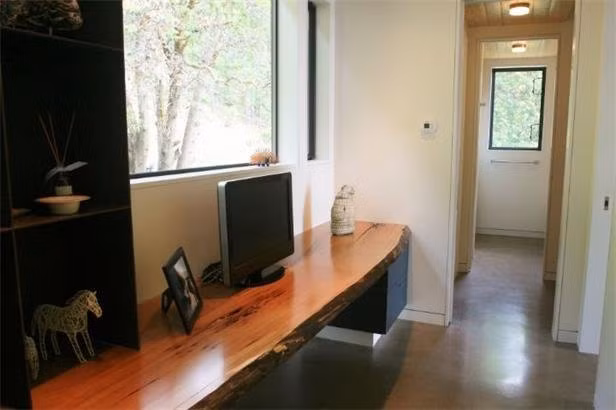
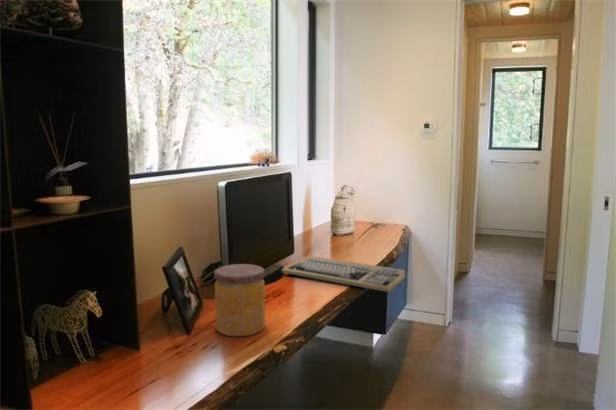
+ jar (240, 298)
+ keyboard (343, 272)
